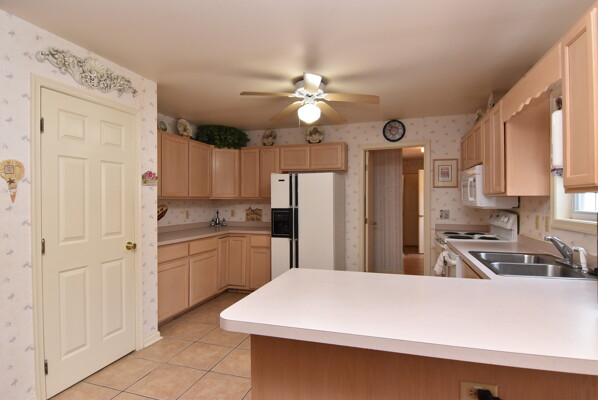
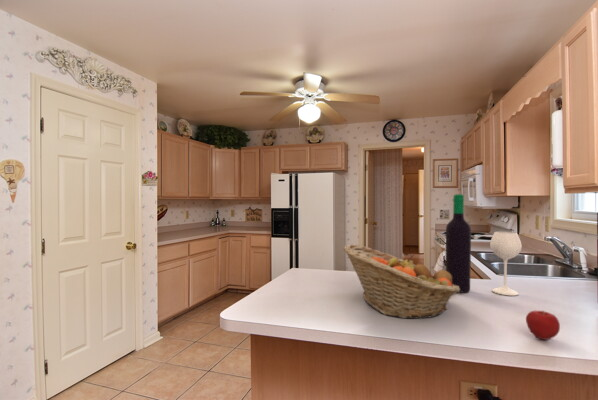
+ wine bottle (490, 242)
+ fruit basket (396, 275)
+ apple (542, 324)
